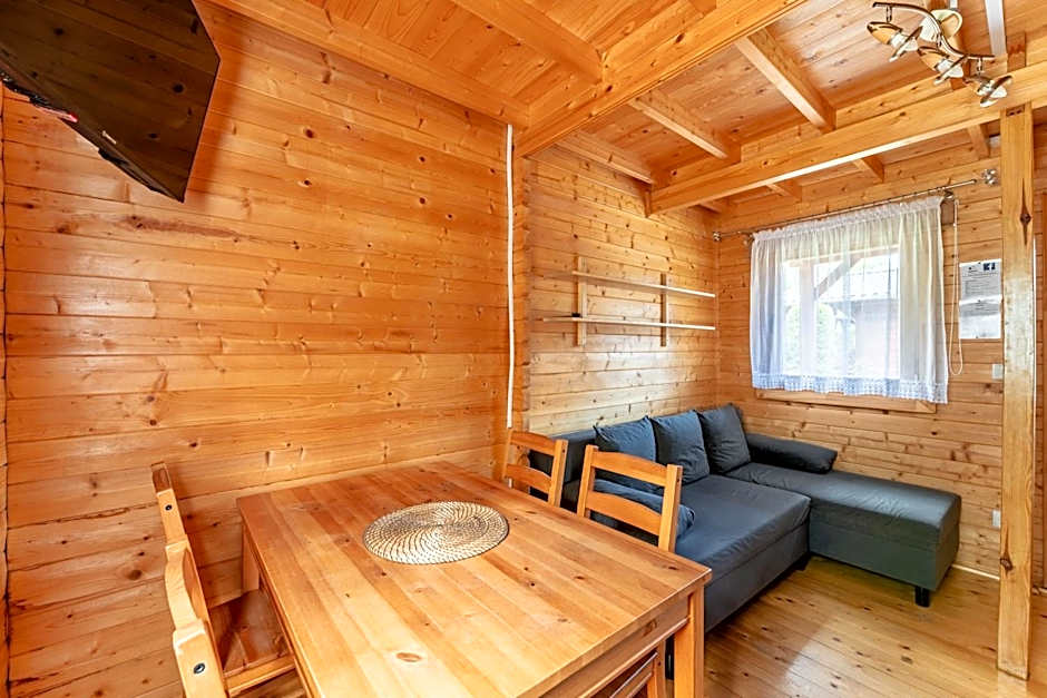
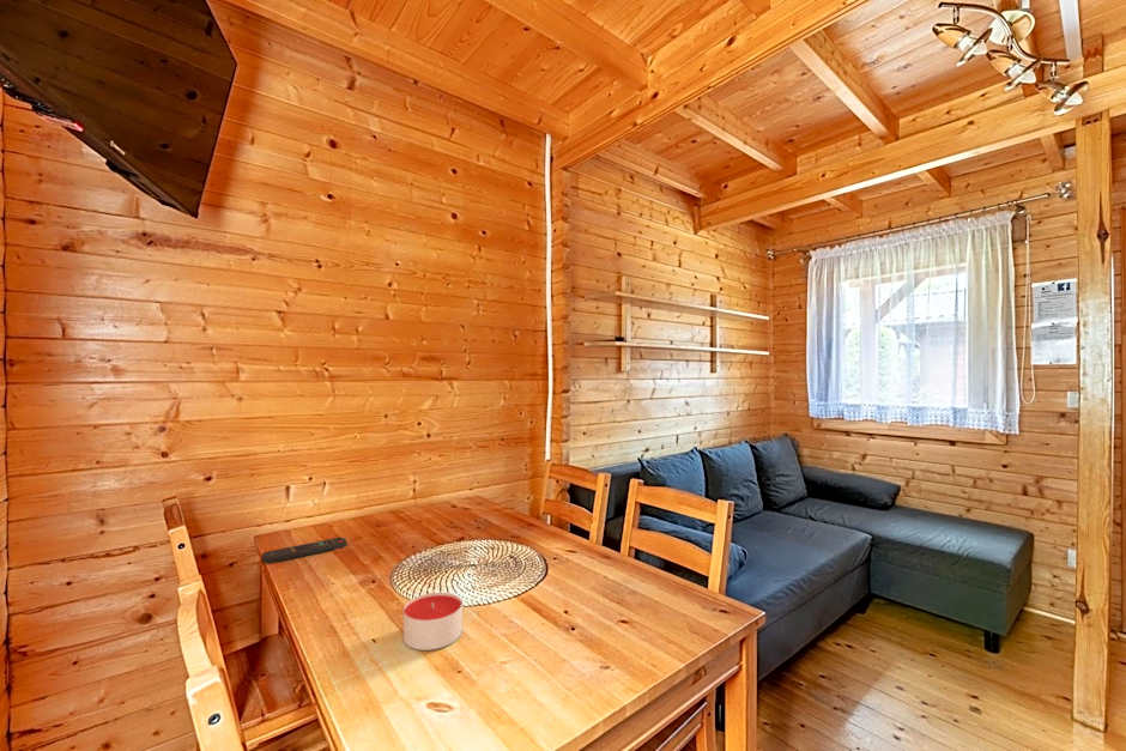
+ candle (432, 618)
+ remote control (305, 549)
